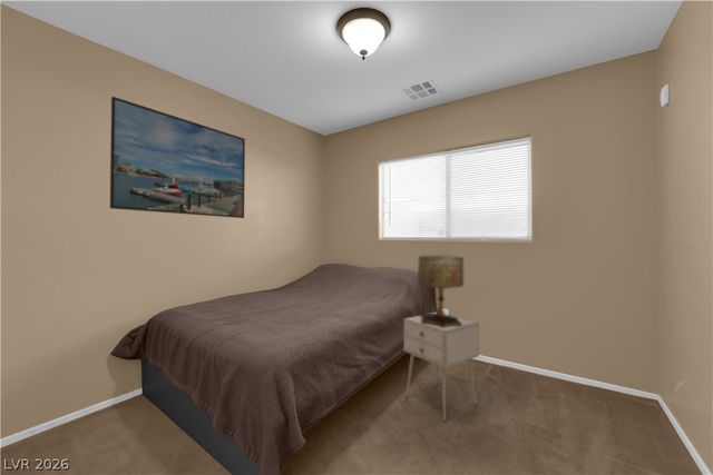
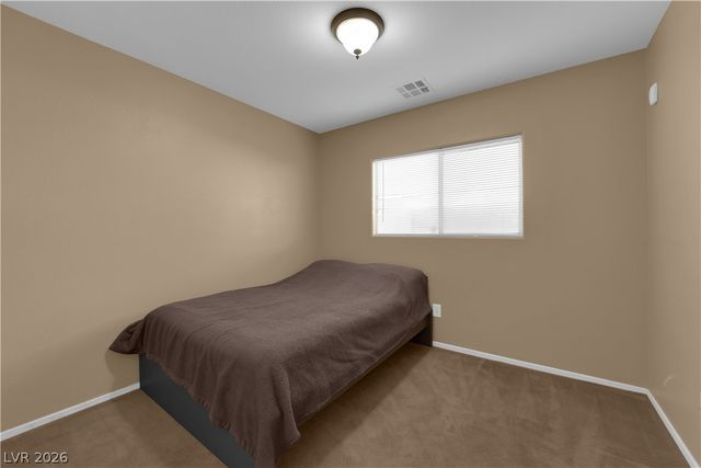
- table lamp (440, 288)
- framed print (188, 167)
- nightstand (439, 360)
